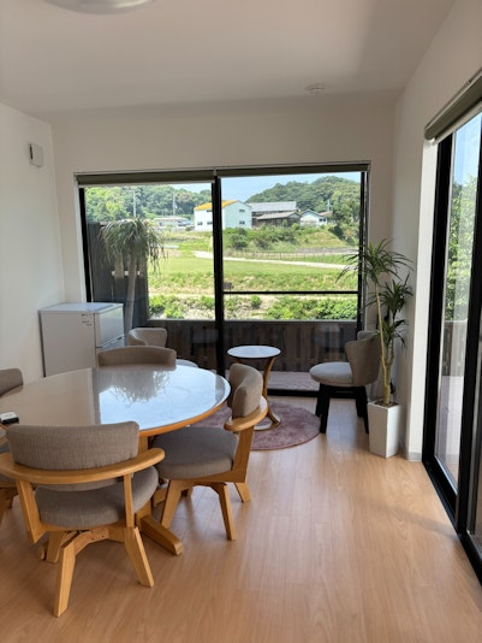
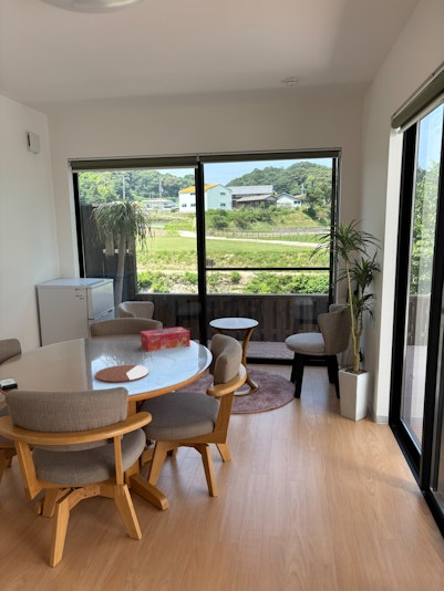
+ tissue box (165, 338)
+ plate (122, 373)
